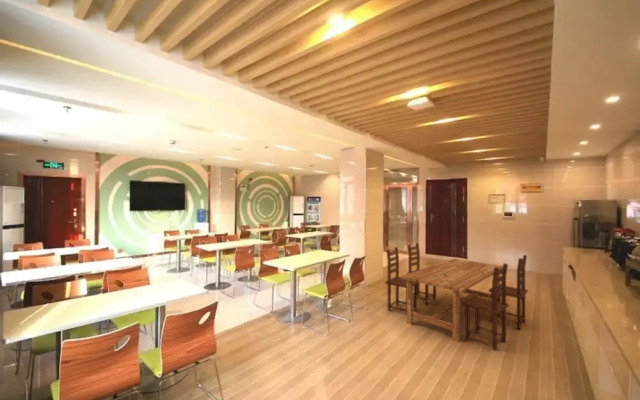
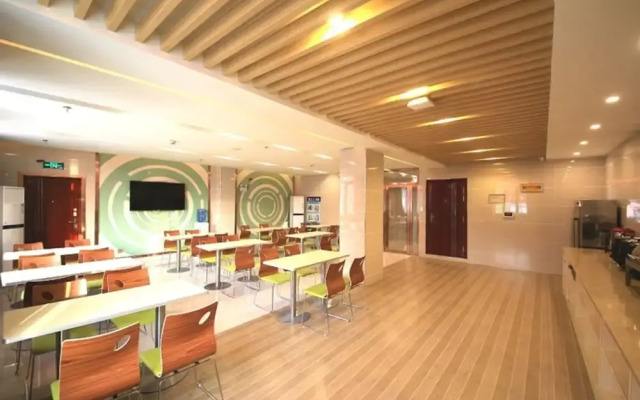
- dining table (454, 282)
